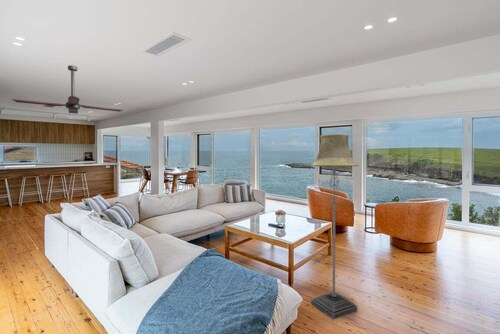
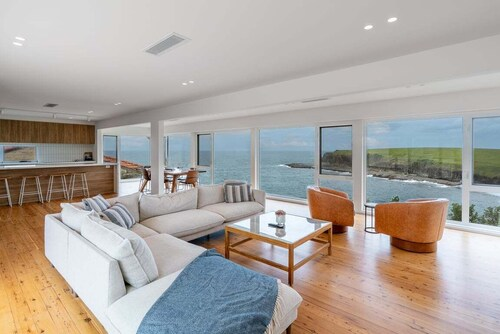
- floor lamp (333, 221)
- ceiling fan (72, 87)
